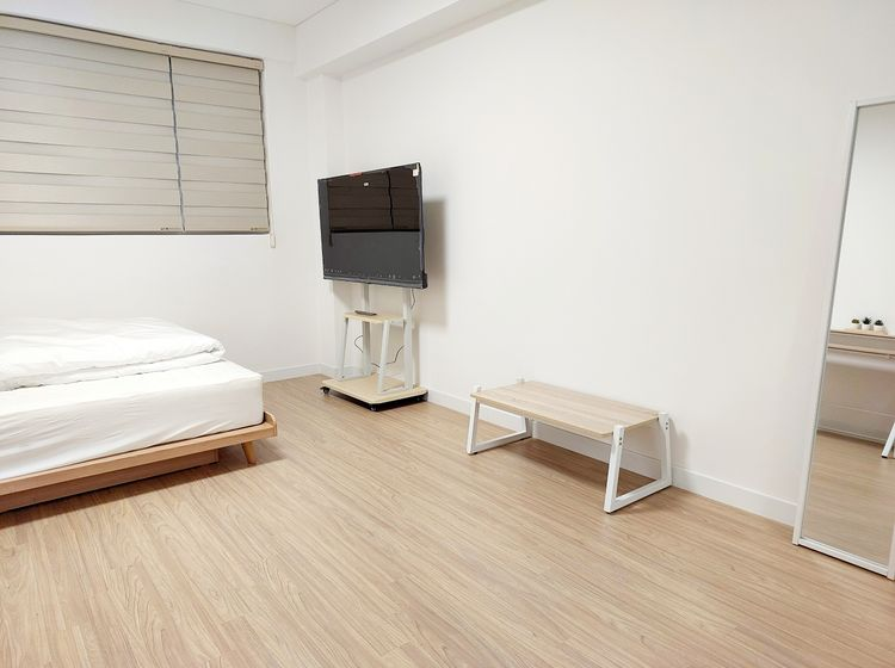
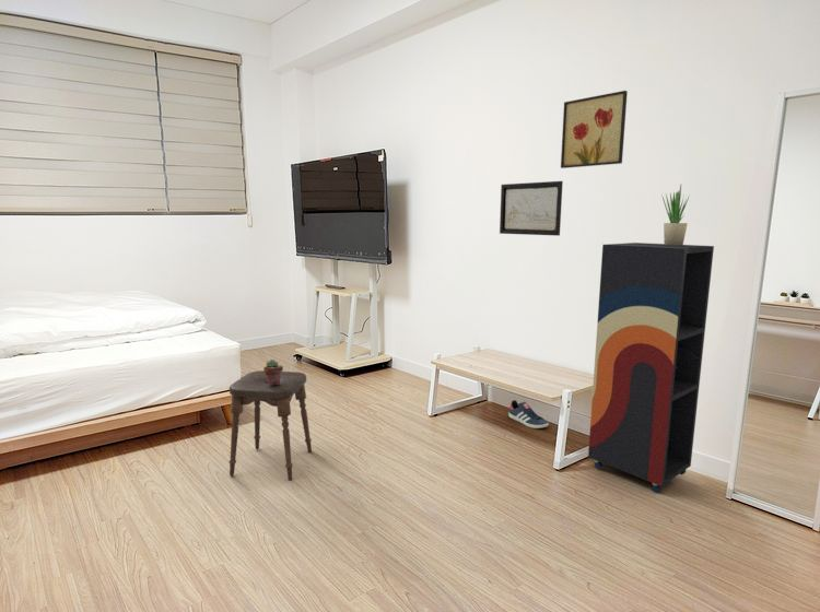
+ wall art (593, 131)
+ potted succulent (273, 372)
+ wall art (529, 209)
+ stool (278, 415)
+ sneaker (527, 412)
+ potted plant (673, 213)
+ shelving unit (646, 362)
